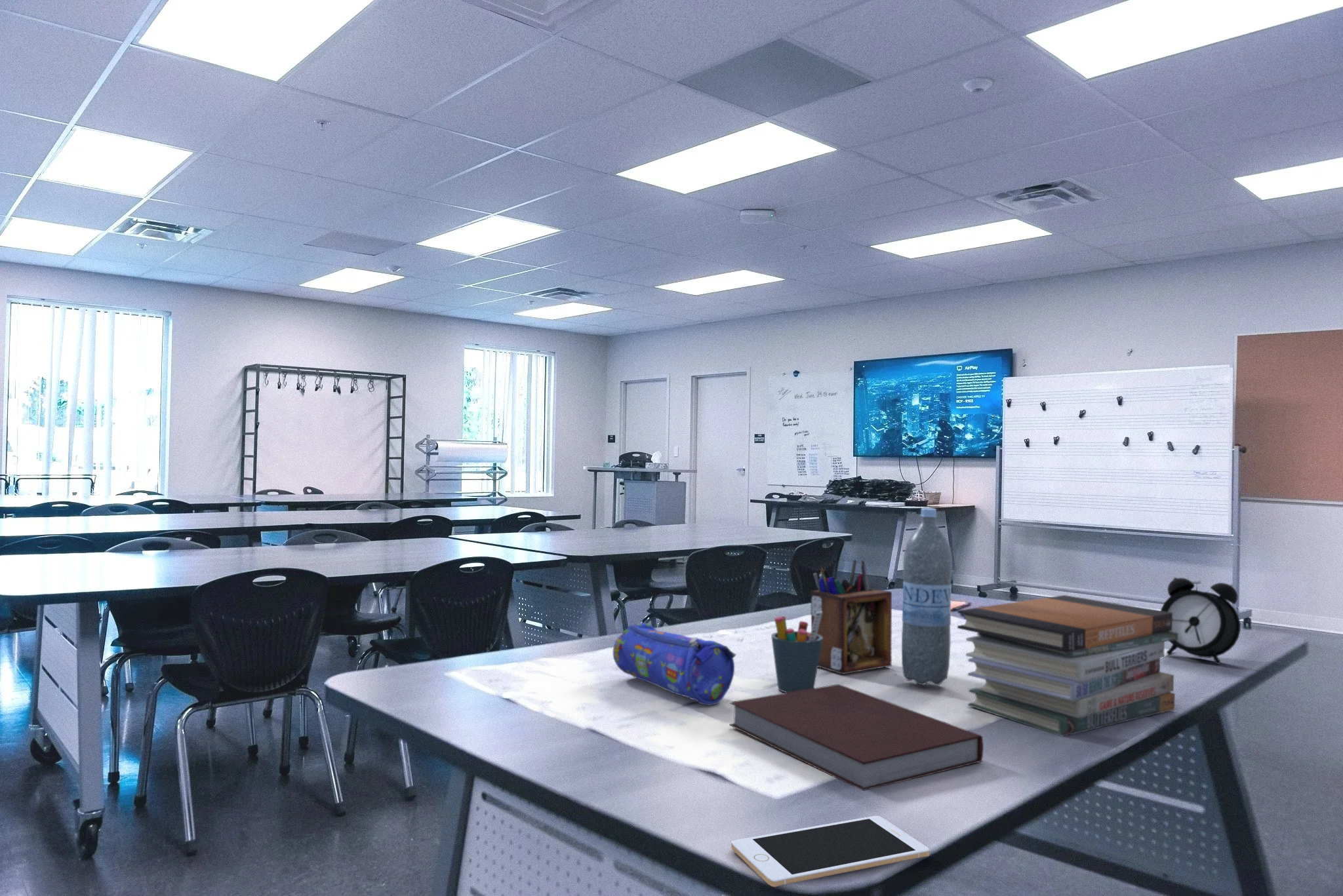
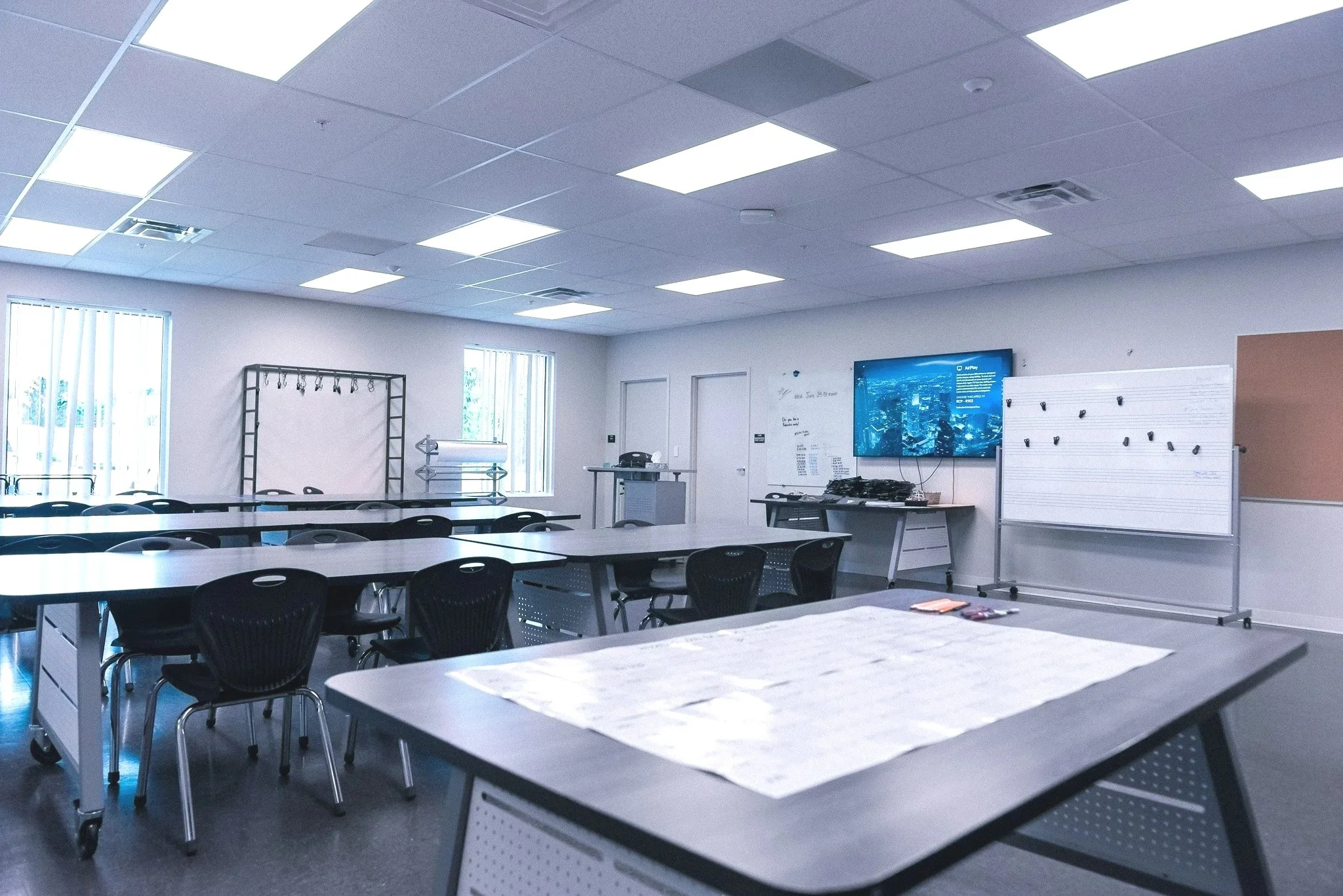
- alarm clock (1197, 619)
- water bottle (927, 596)
- book stack (1067, 659)
- notebook (849, 730)
- pen holder (795, 648)
- cell phone (830, 848)
- pencil case (672, 659)
- desk organizer (851, 614)
